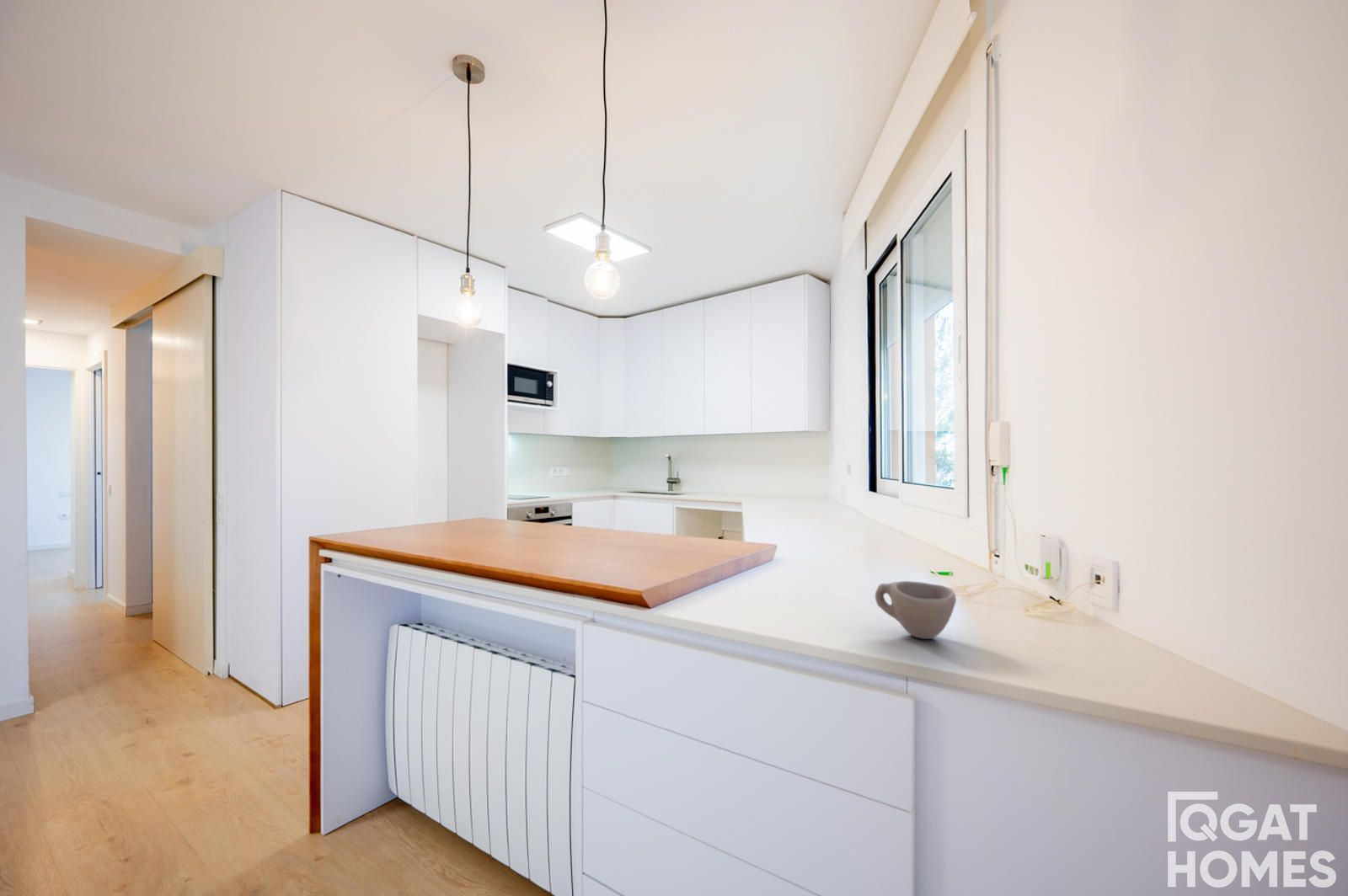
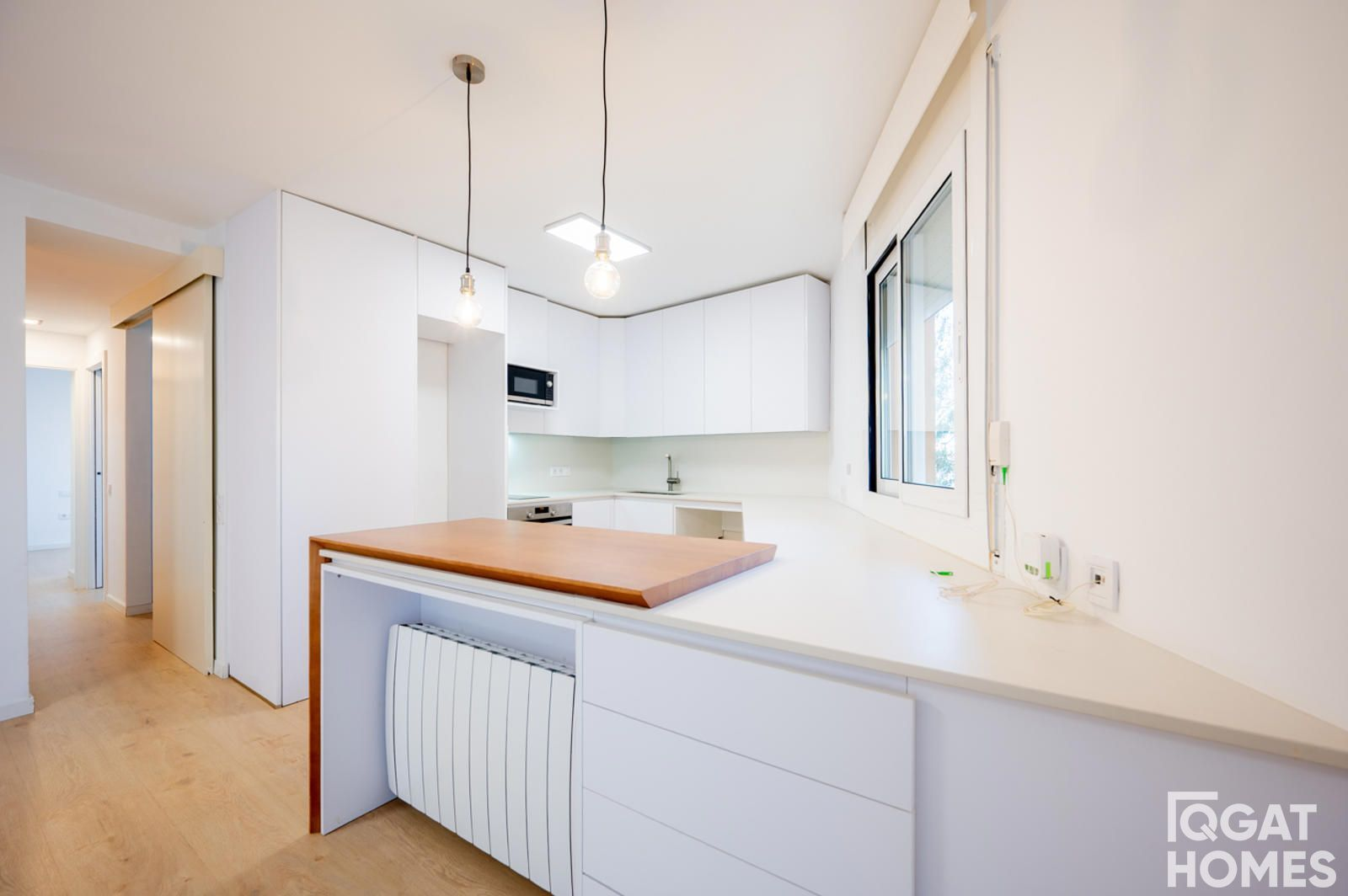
- cup (912, 610)
